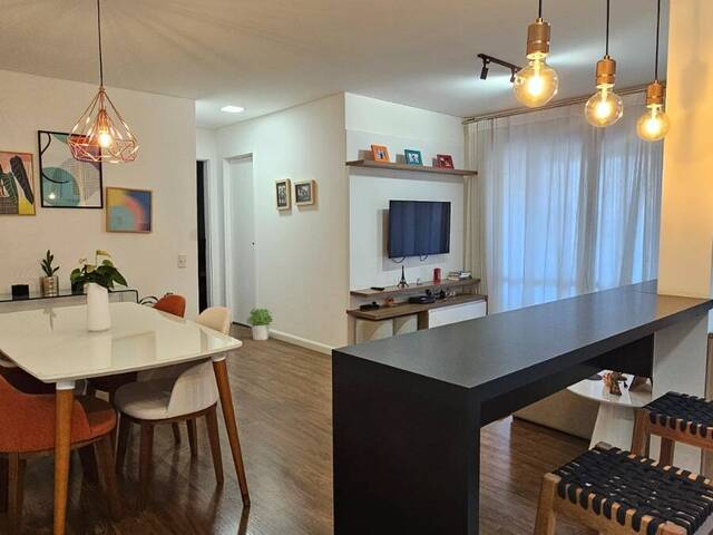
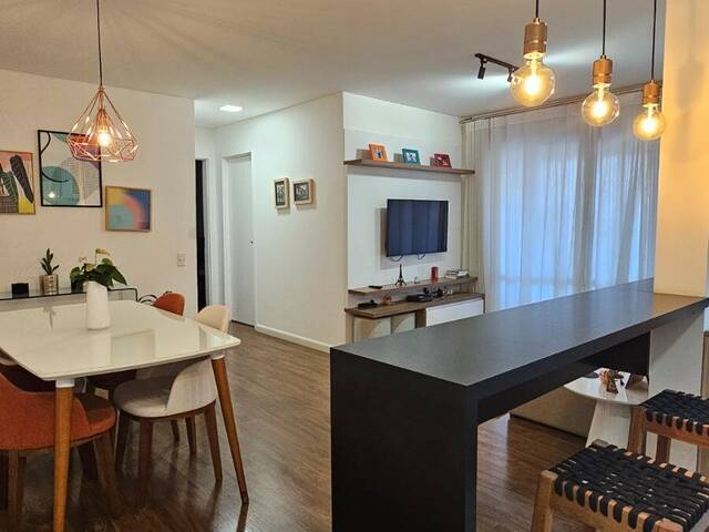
- potted plant (258, 323)
